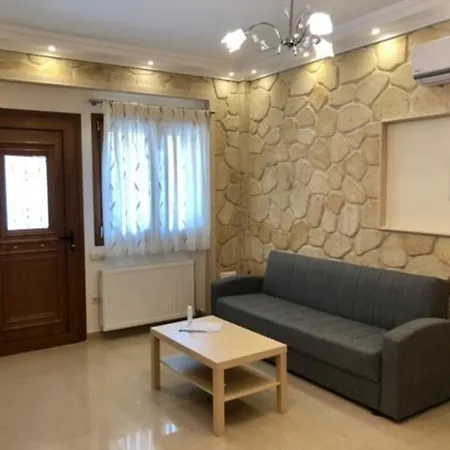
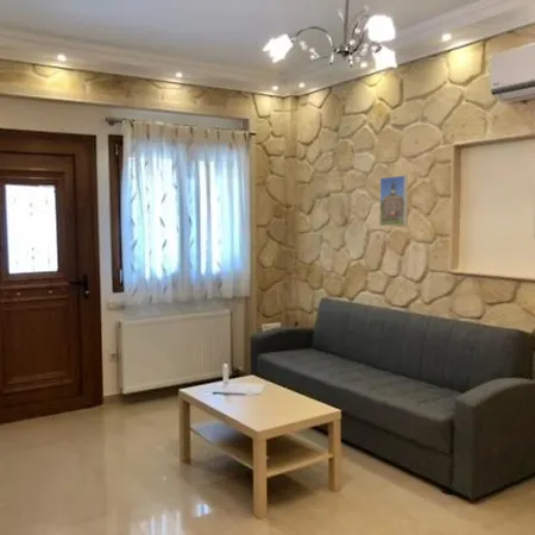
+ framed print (392, 201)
